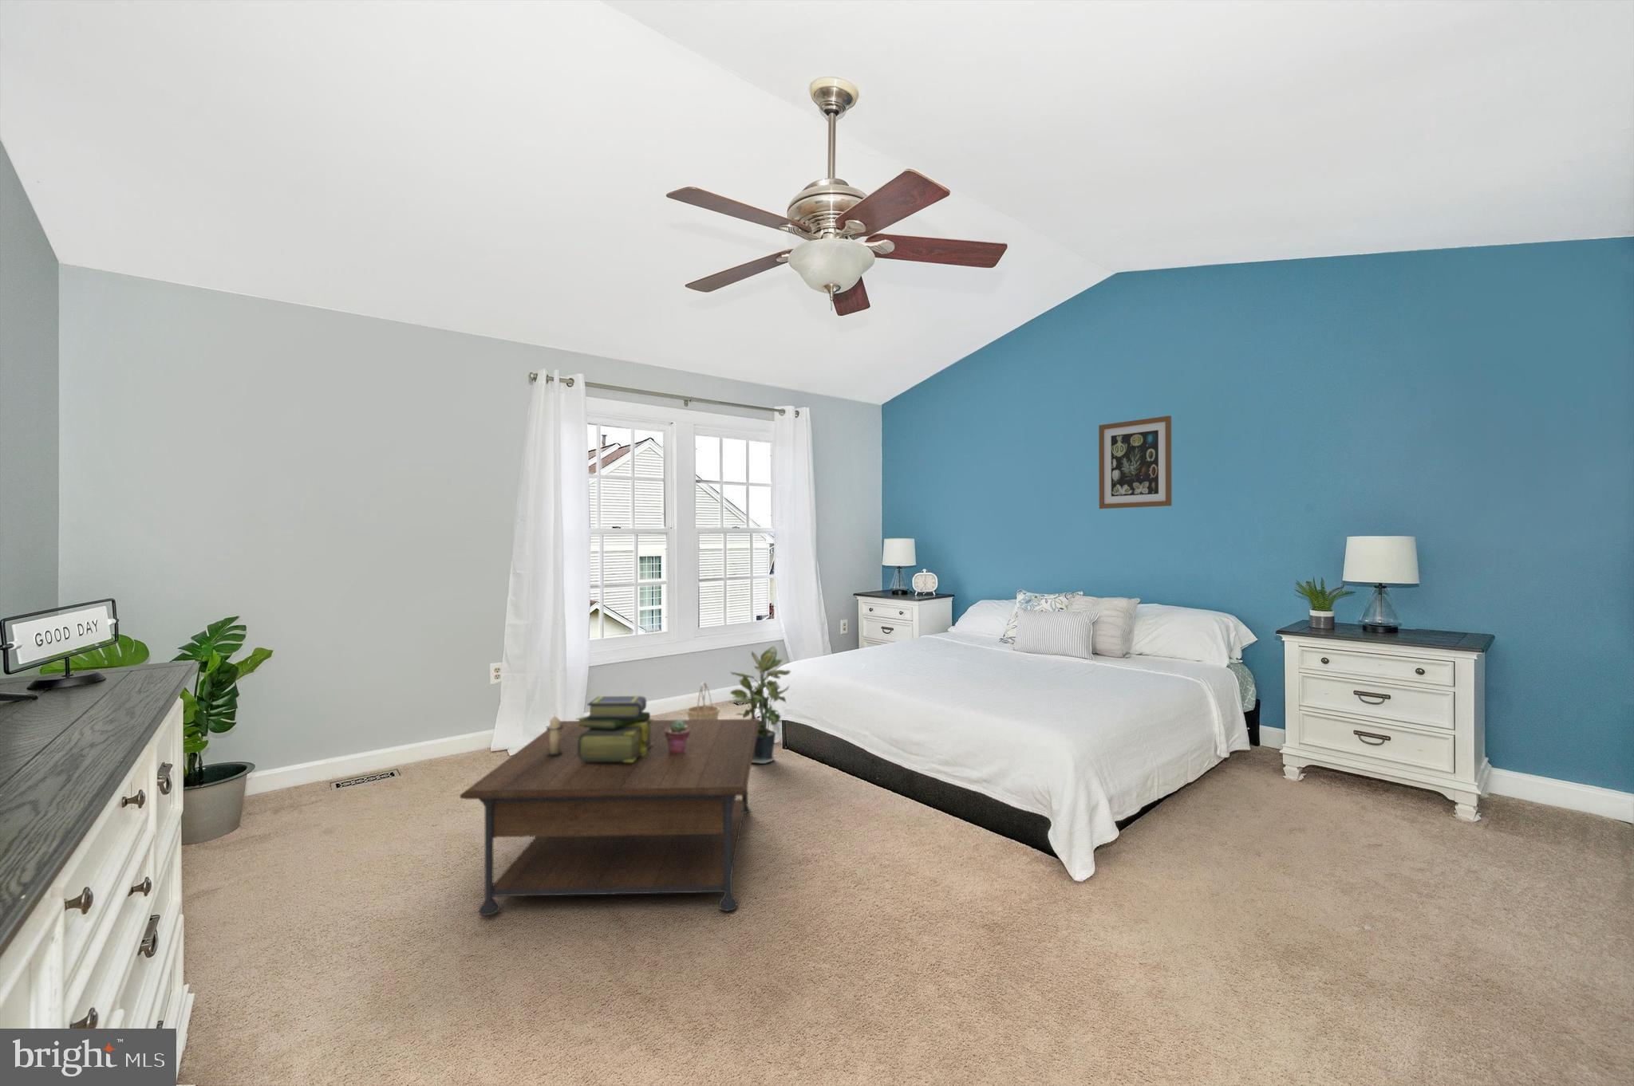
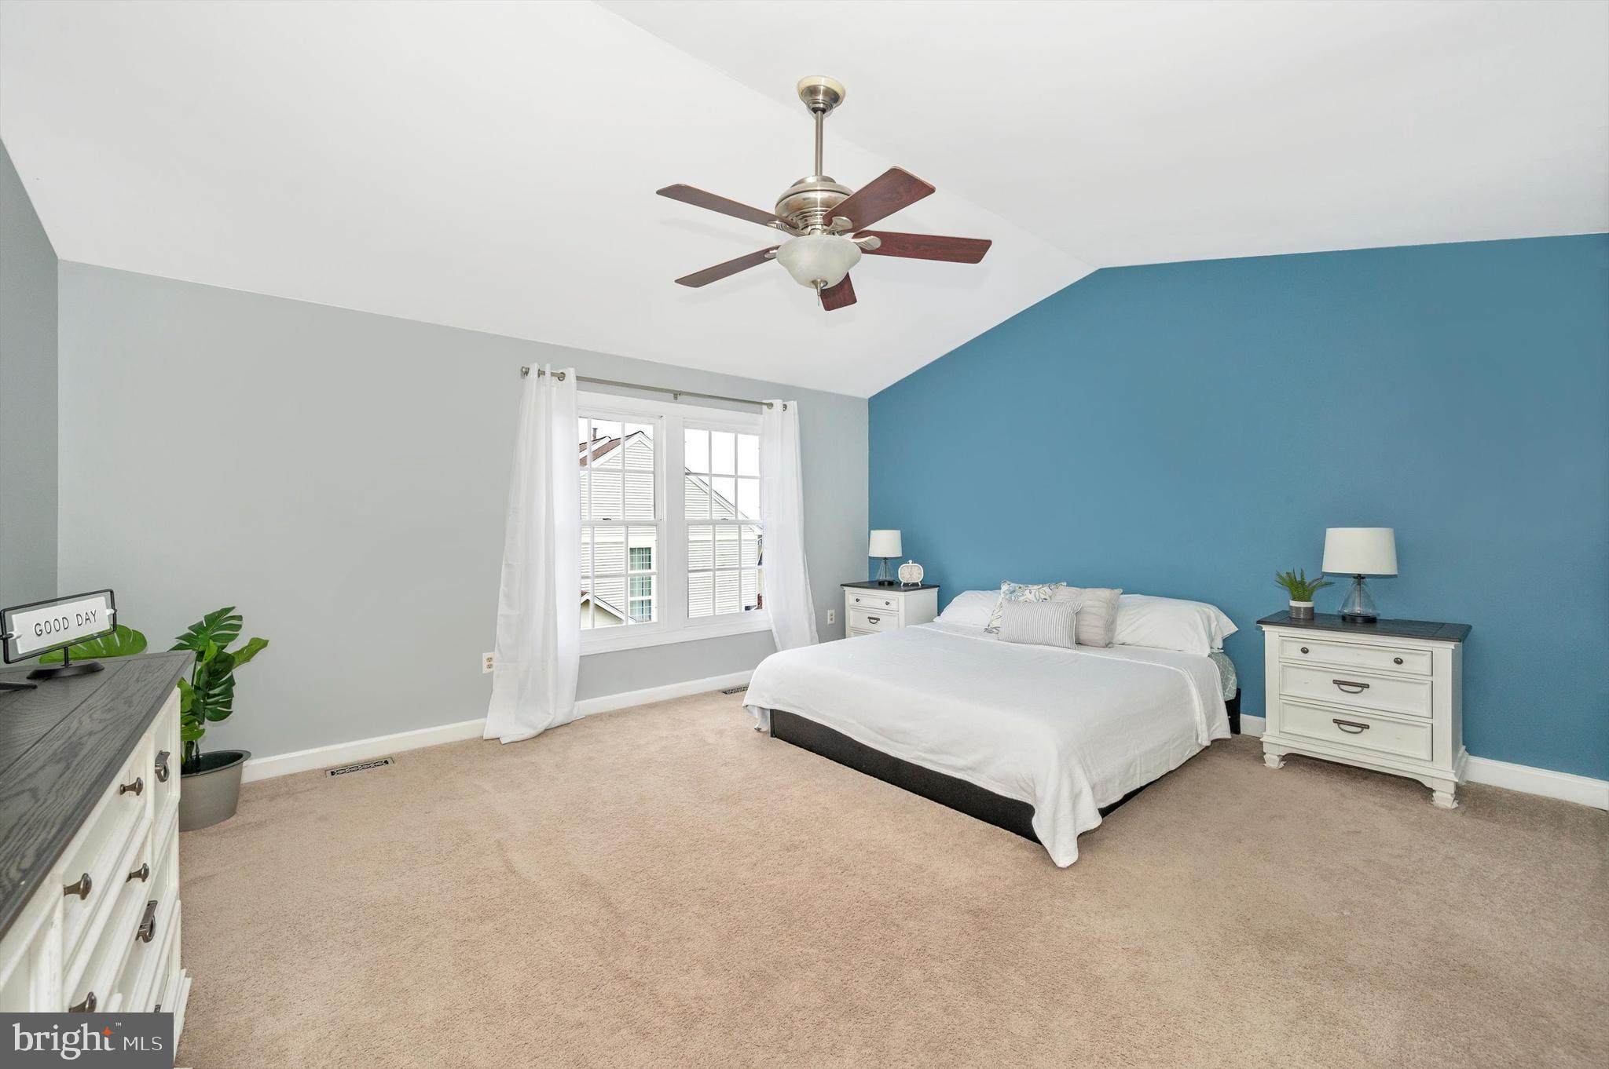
- candle (554, 733)
- coffee table (636, 801)
- wall art (1133, 463)
- stack of books (616, 724)
- basket (703, 707)
- potted plant (762, 703)
- potted succulent (676, 736)
